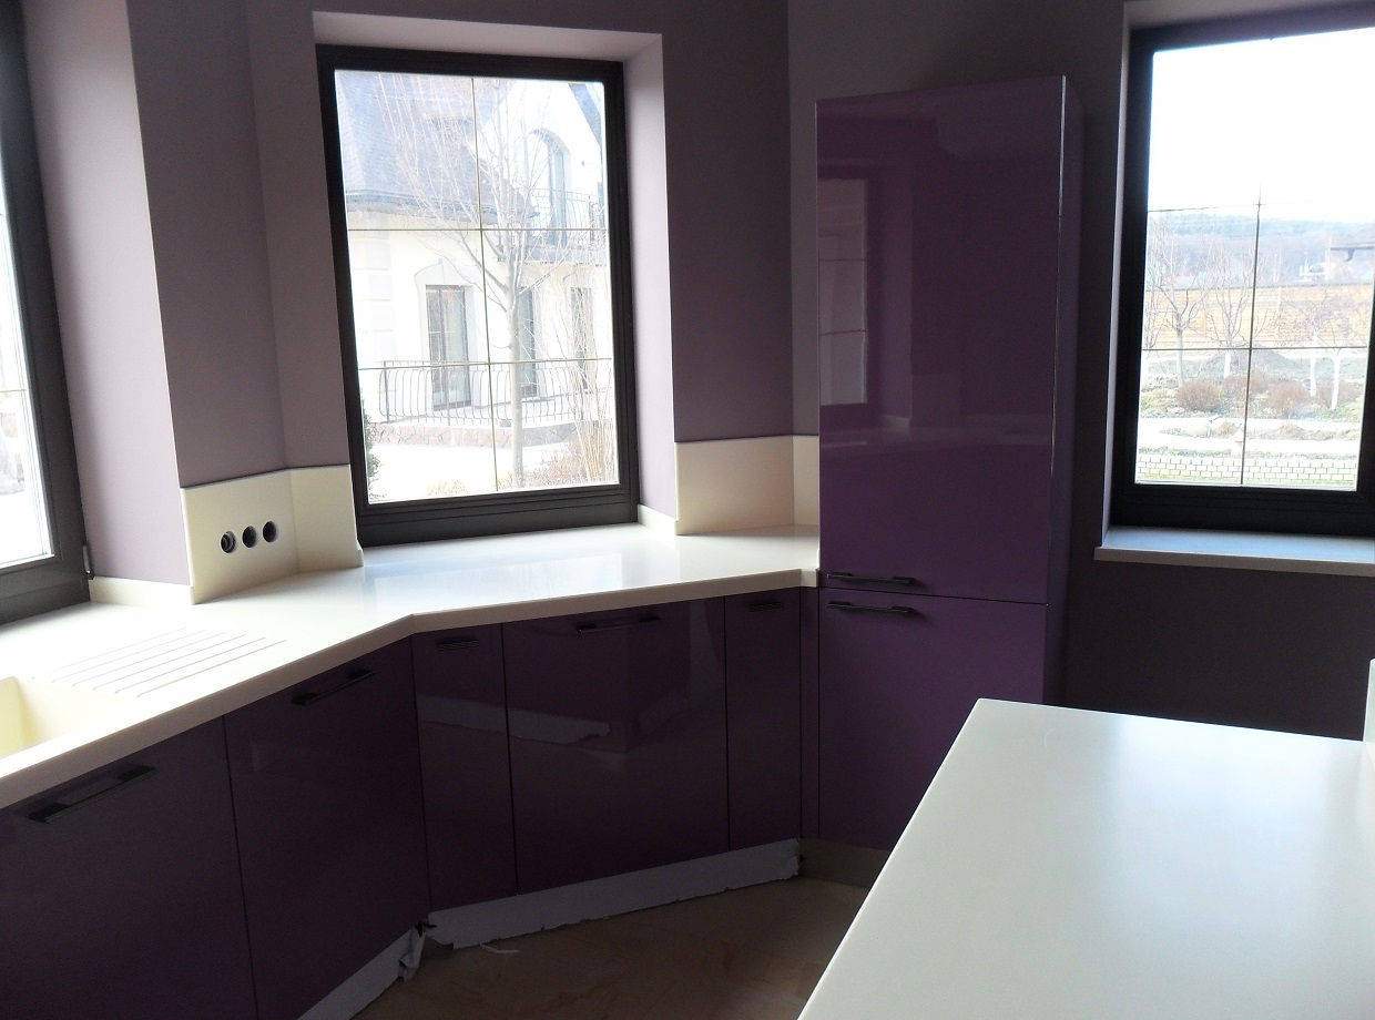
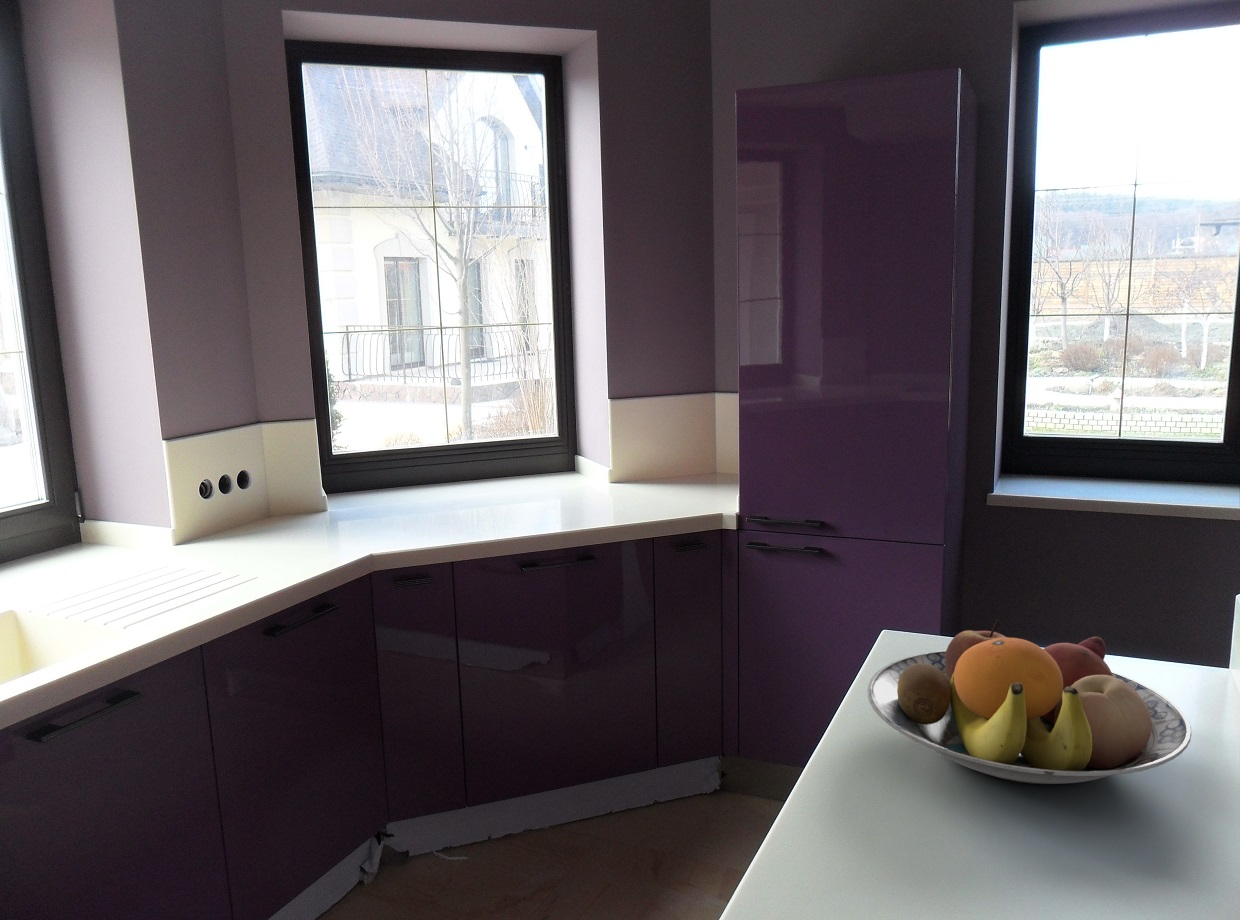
+ fruit bowl (1019, 690)
